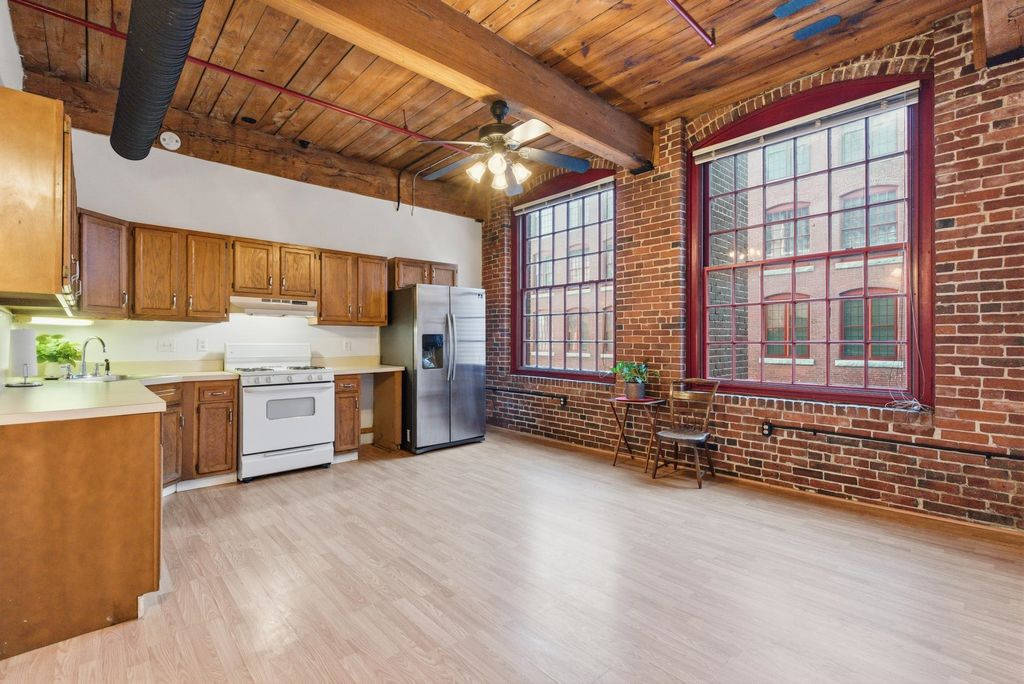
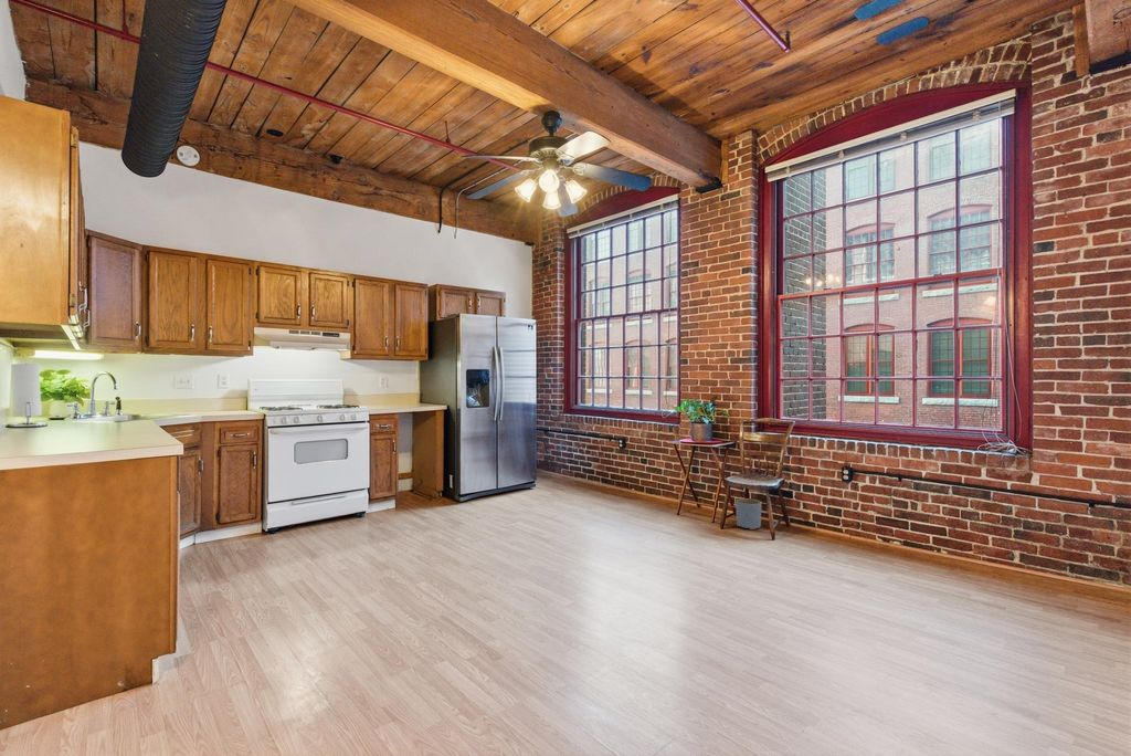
+ planter (748, 513)
